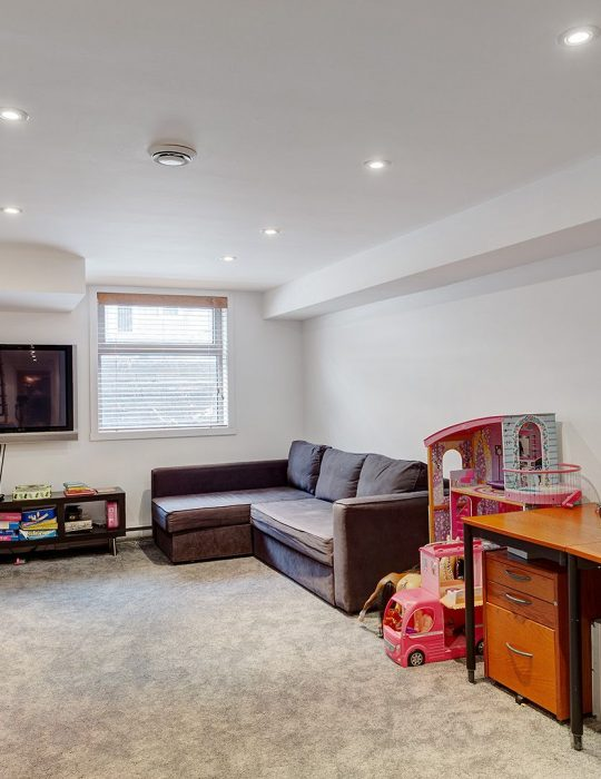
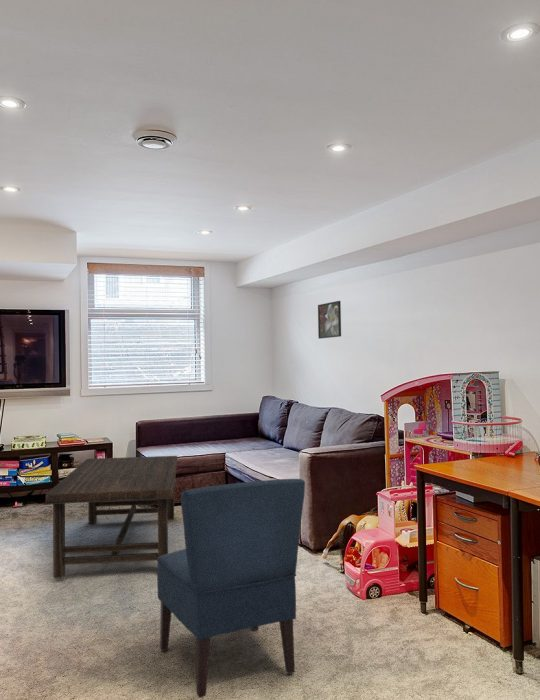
+ coffee table (123, 509)
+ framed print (329, 320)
+ chair (226, 566)
